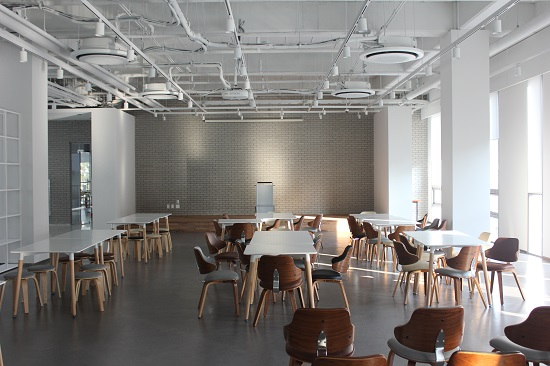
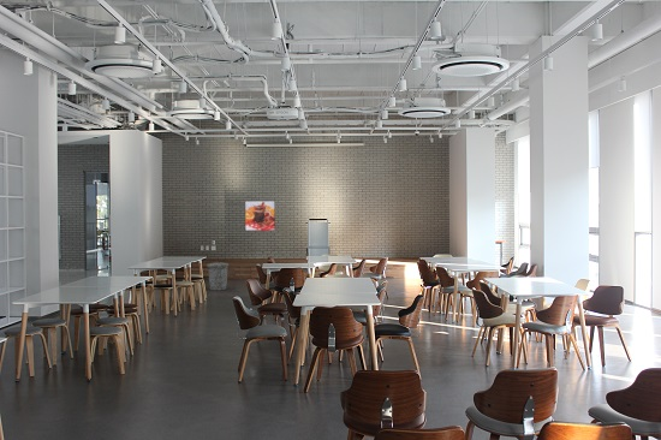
+ trash can (218, 274)
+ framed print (260, 215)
